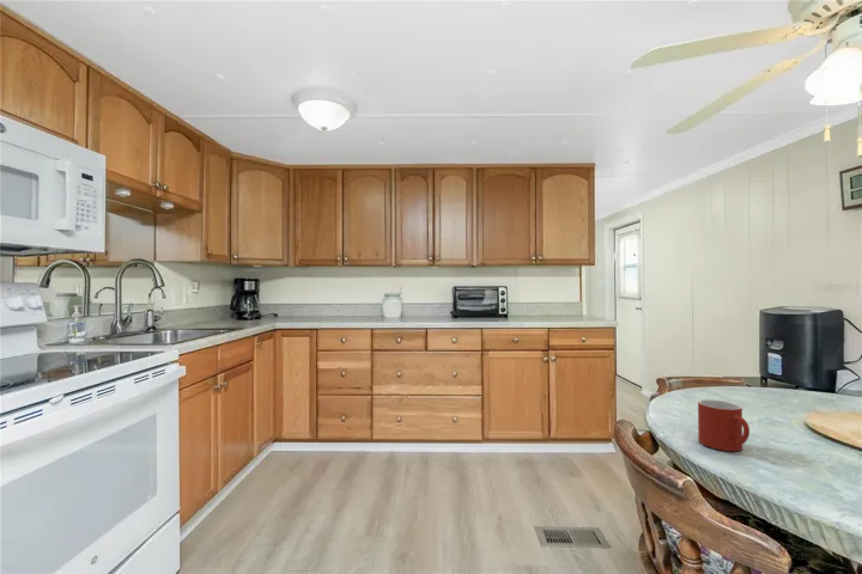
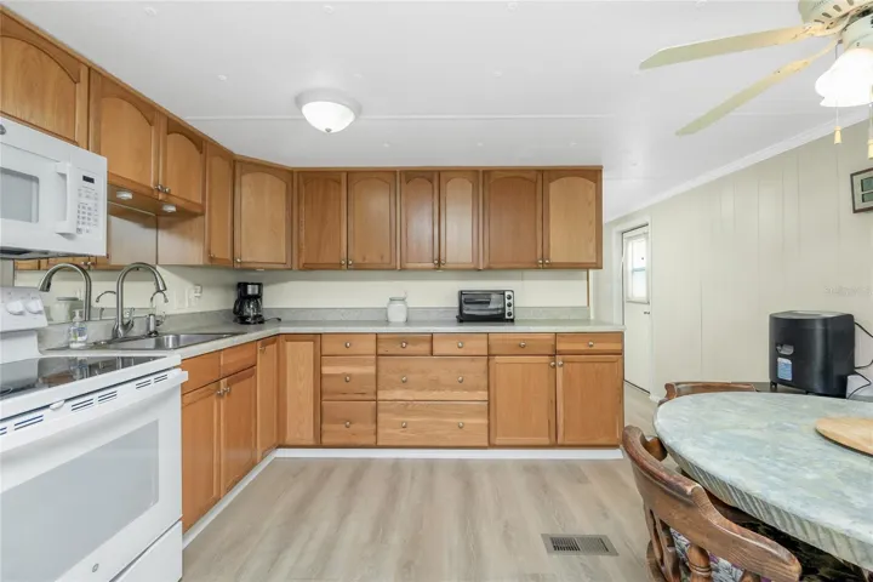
- mug (727, 426)
